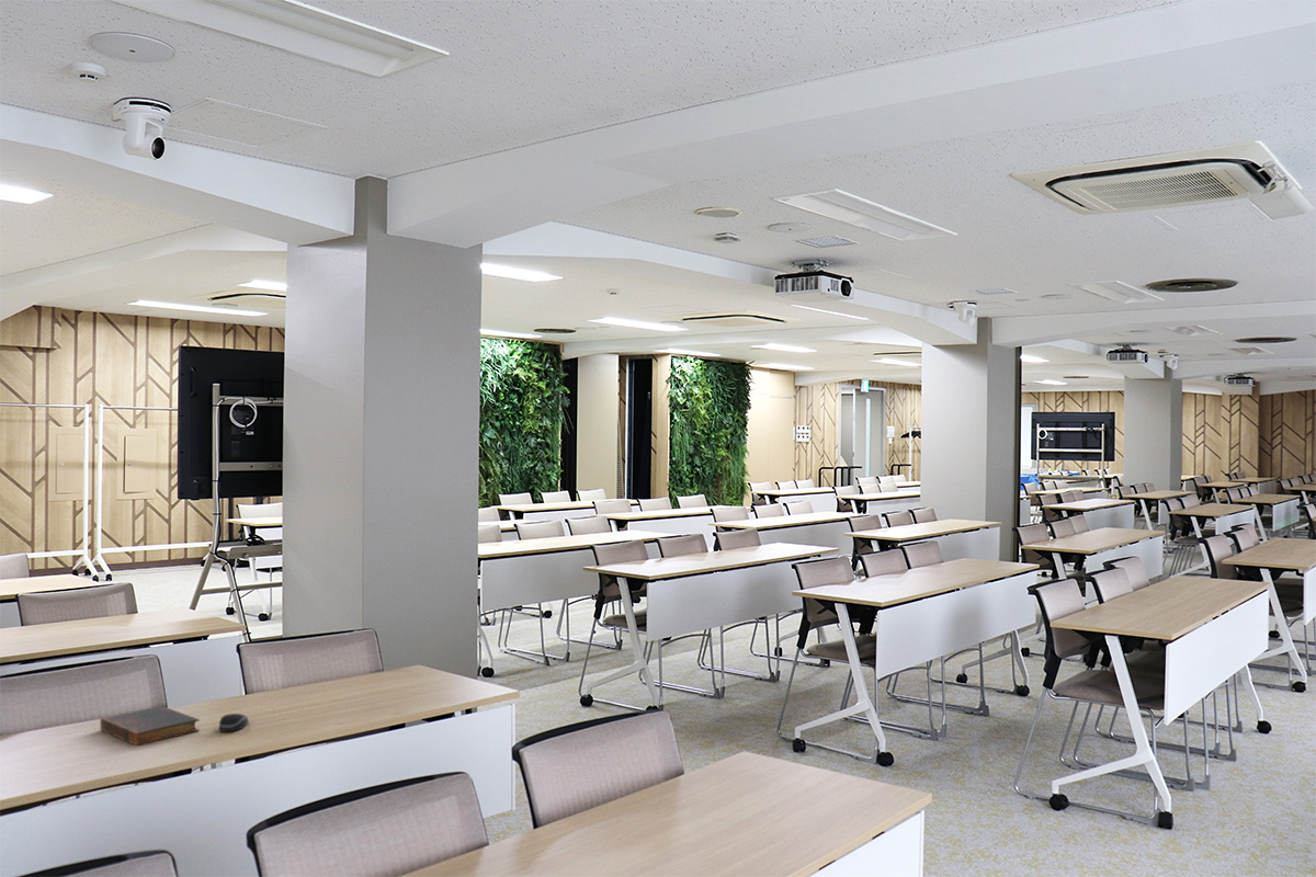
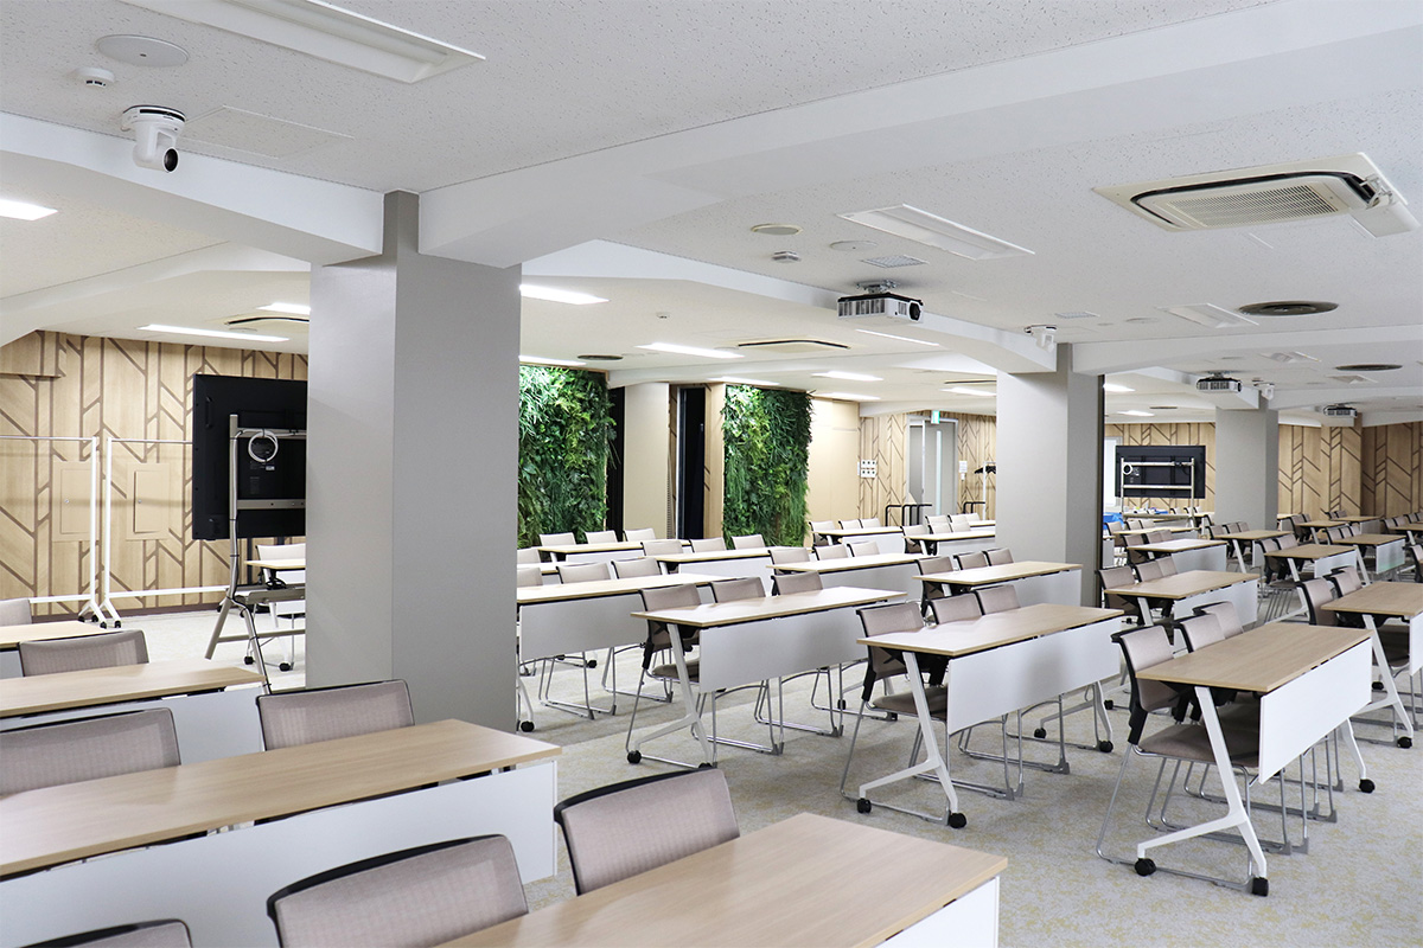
- computer mouse (234, 719)
- book (149, 725)
